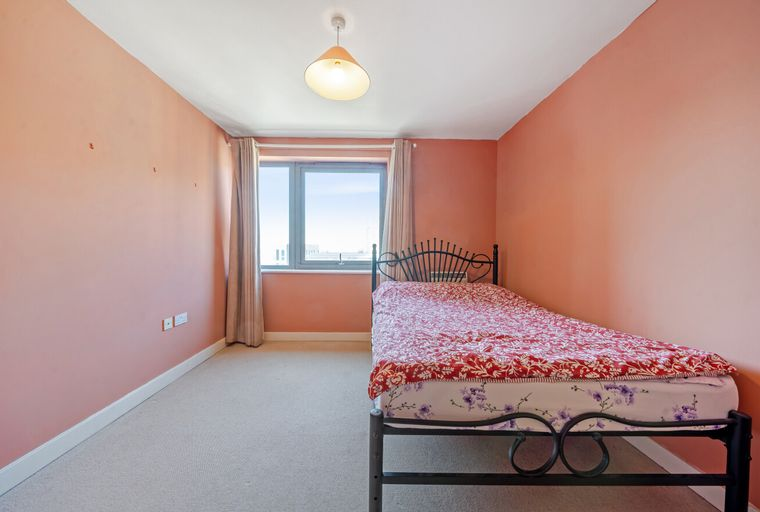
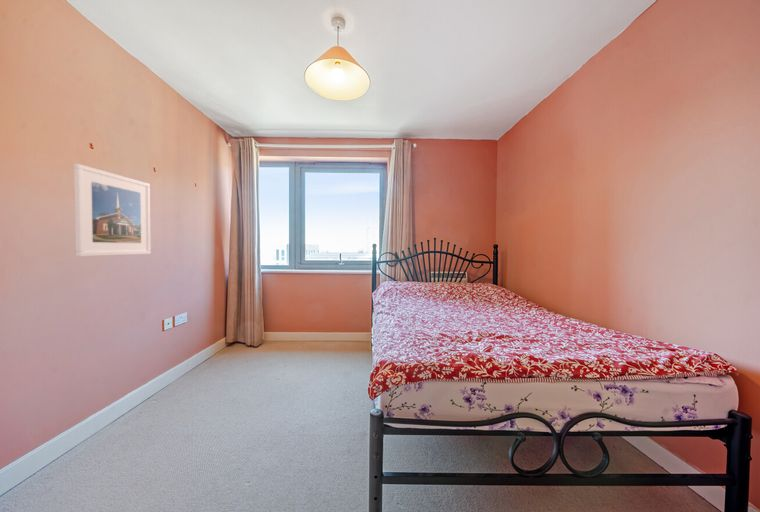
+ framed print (117, 215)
